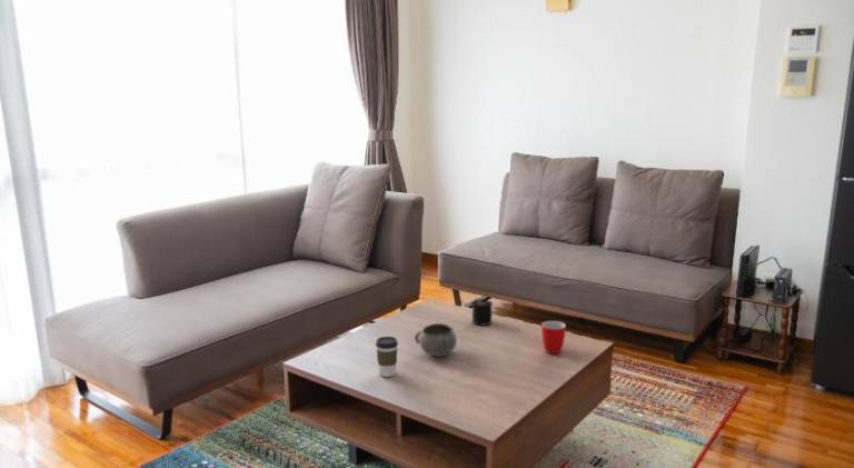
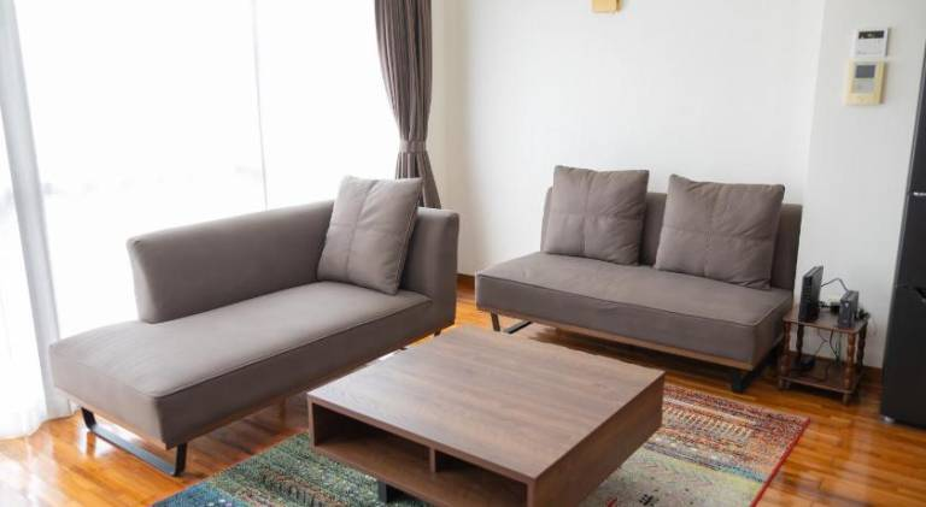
- decorative bowl (437, 339)
- coffee cup (387, 356)
- candle (481, 308)
- mug (555, 336)
